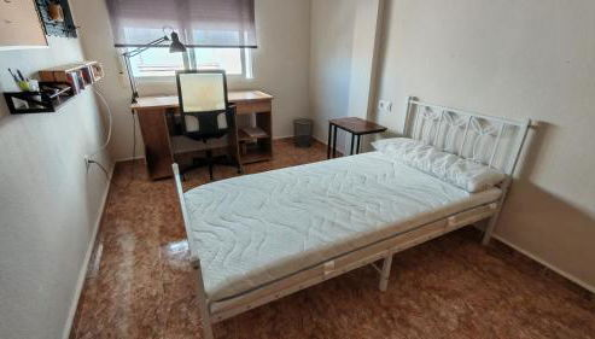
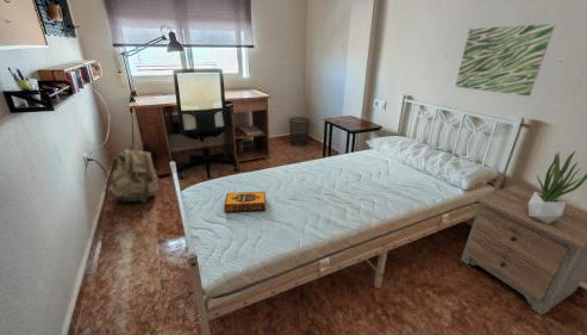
+ backpack (130, 173)
+ hardback book (245, 201)
+ potted plant (557, 187)
+ nightstand (526, 244)
+ wall art (497, 60)
